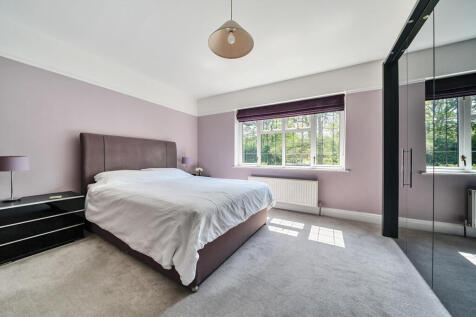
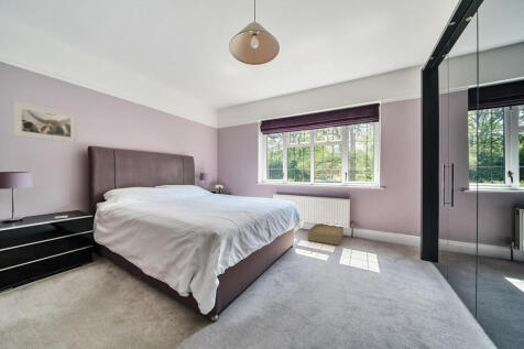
+ basket (326, 231)
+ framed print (47, 123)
